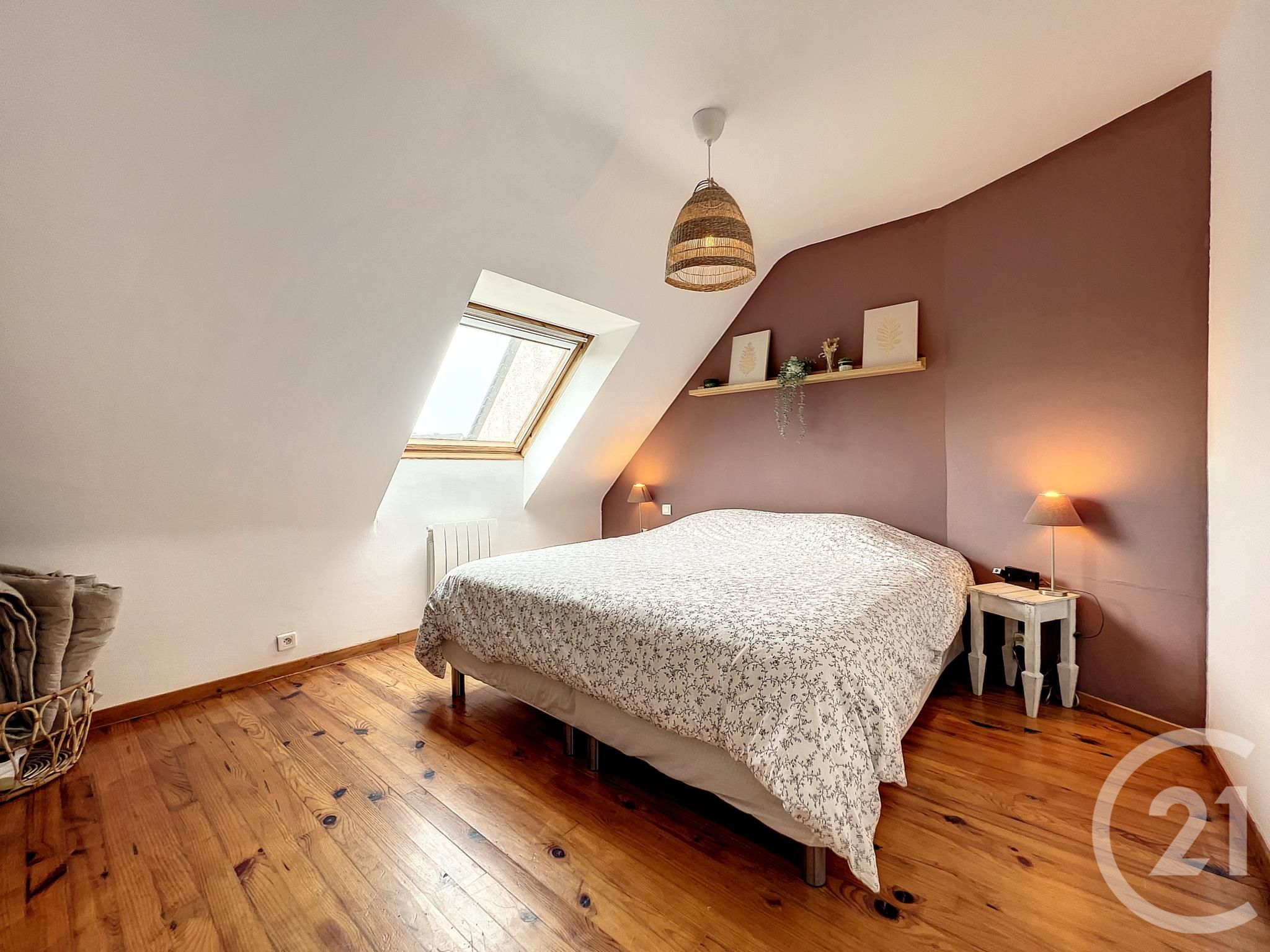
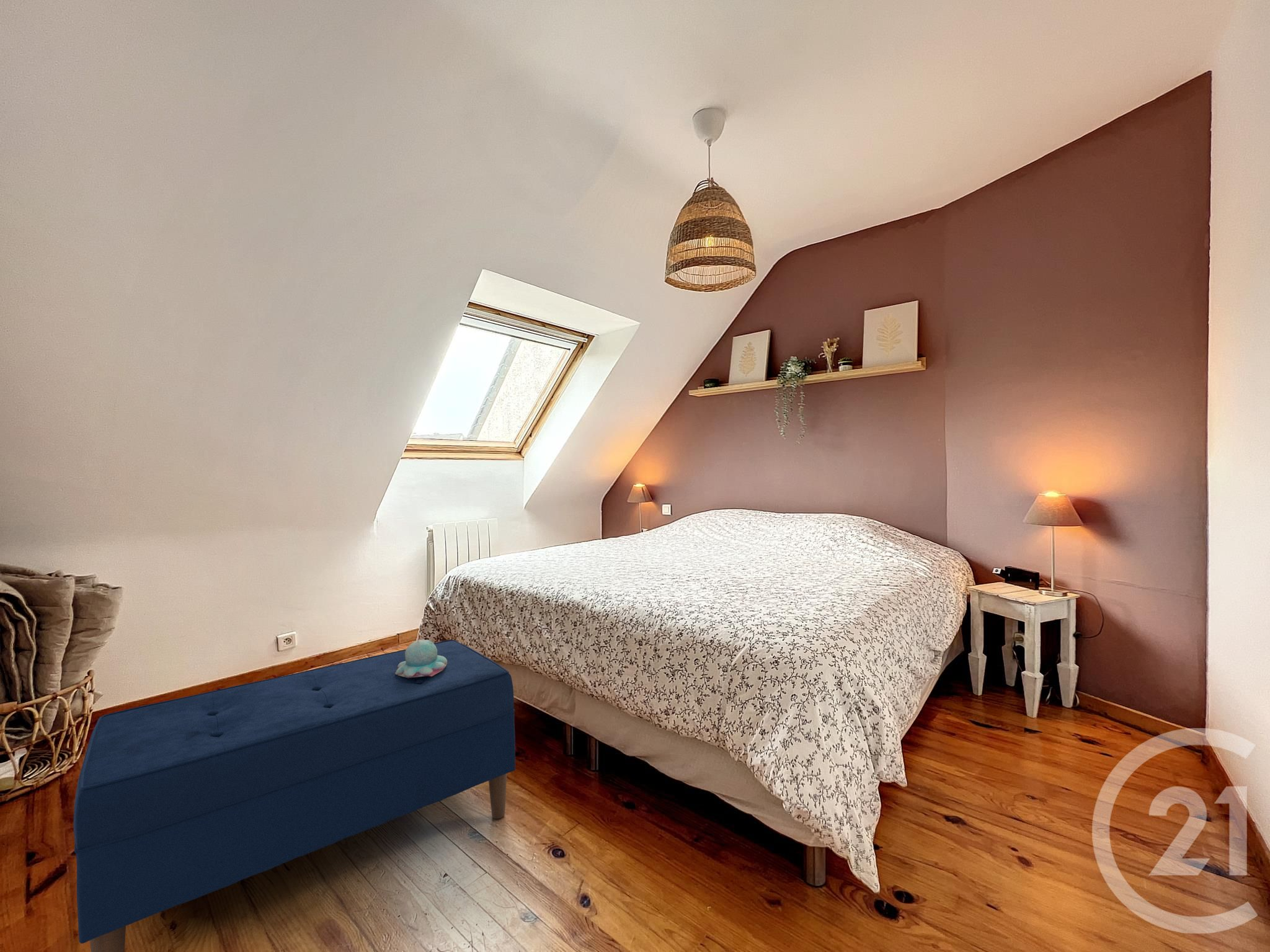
+ candle (420, 654)
+ bench (324, 770)
